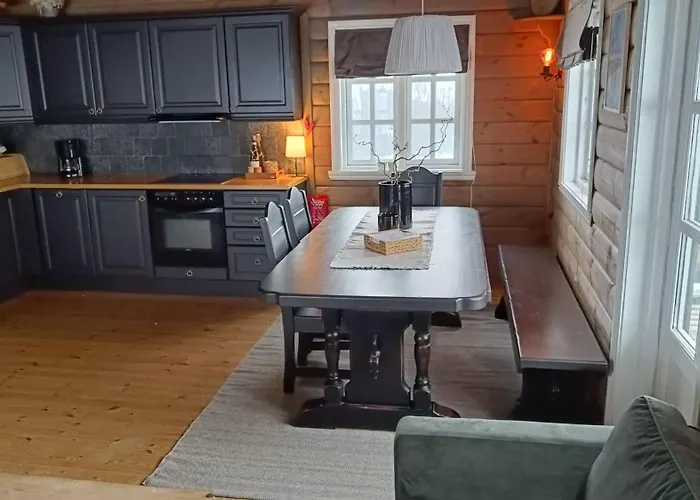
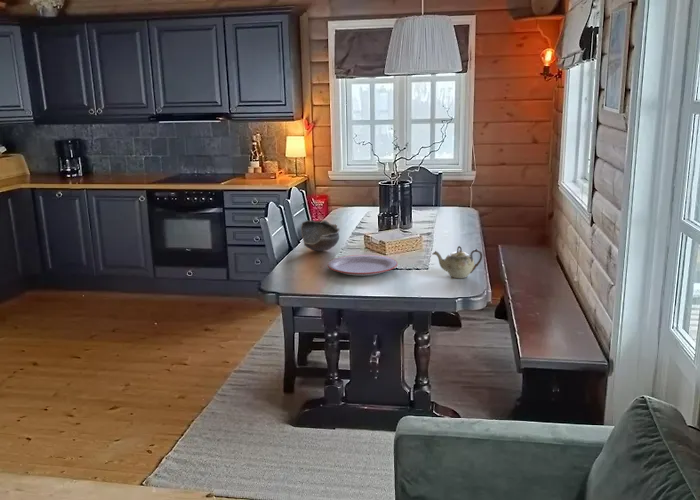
+ plate (362, 266)
+ bowl (320, 236)
+ teapot (456, 261)
